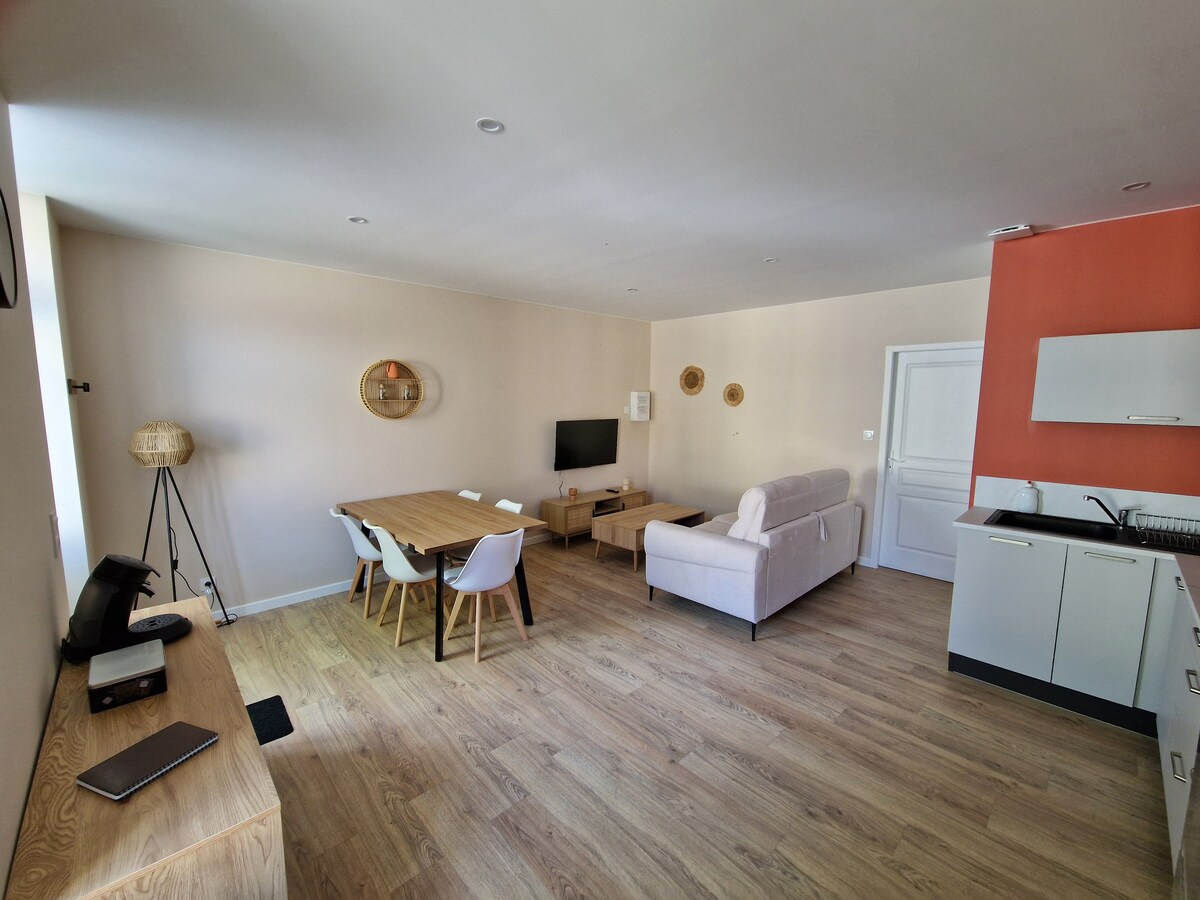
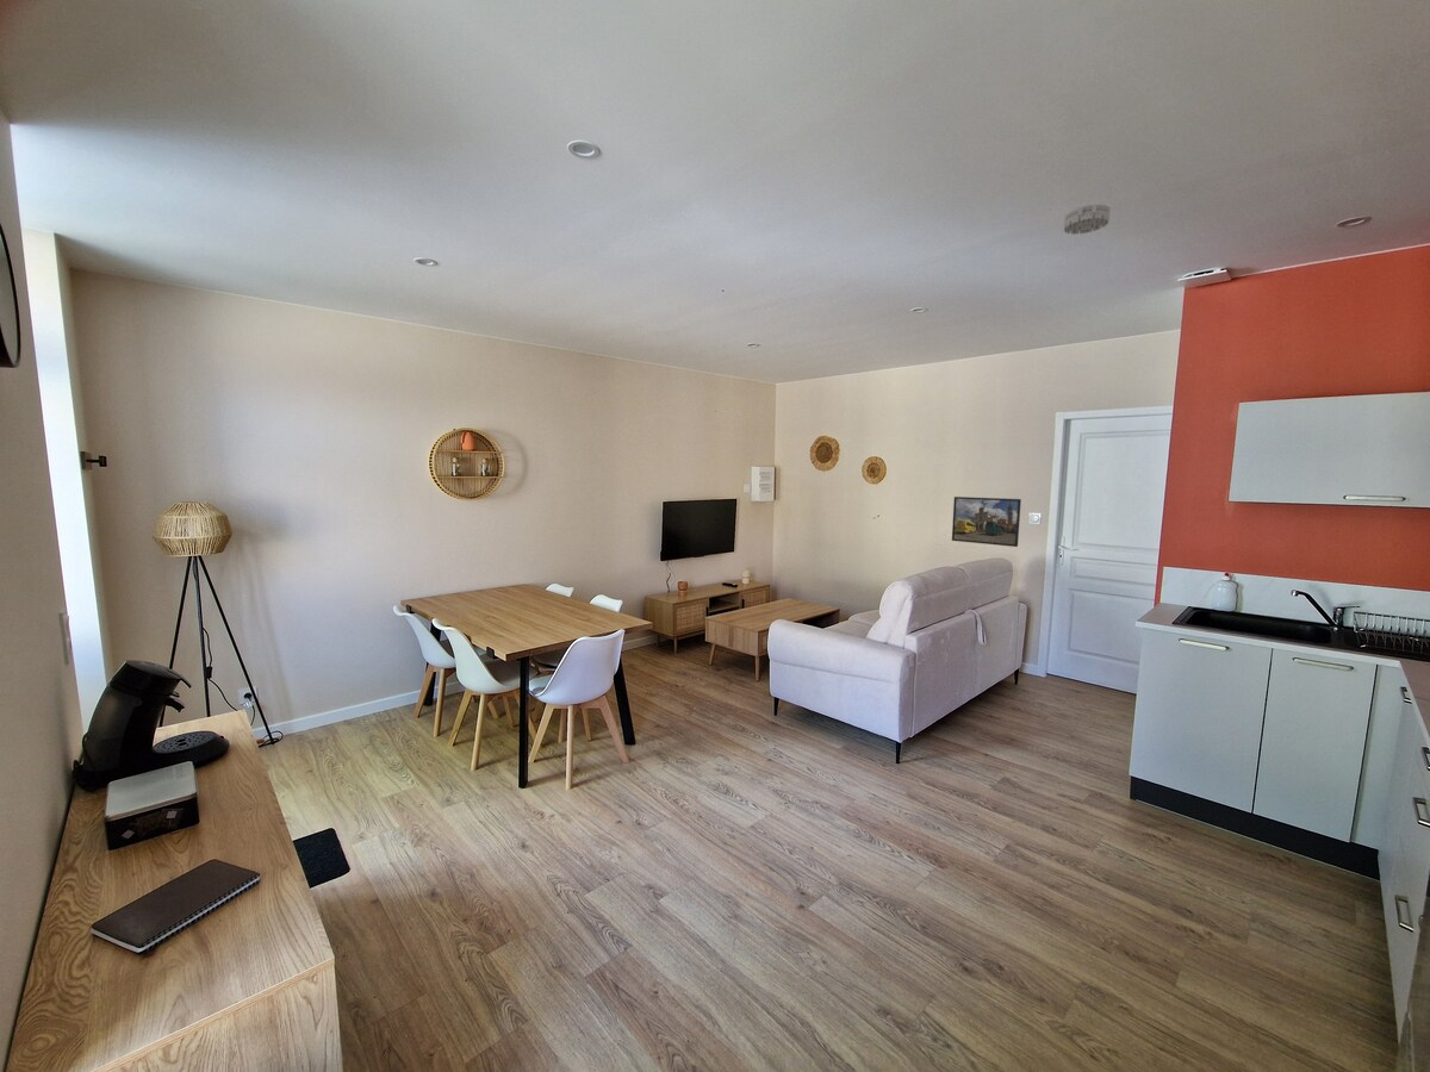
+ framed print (984, 521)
+ smoke detector (1086, 218)
